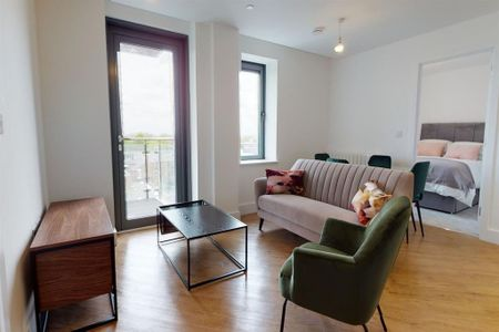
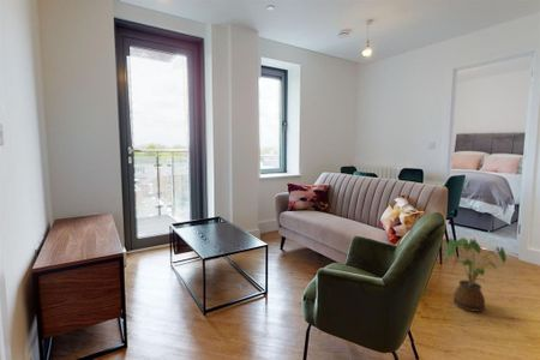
+ house plant (466, 269)
